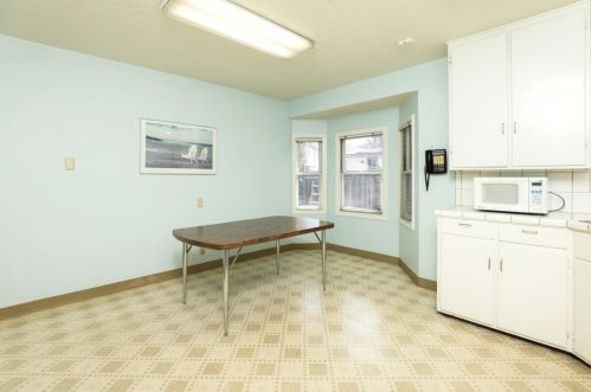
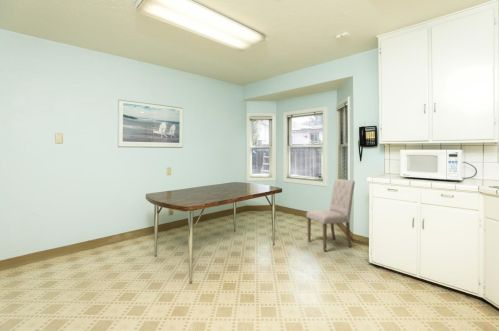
+ dining chair (329, 212)
